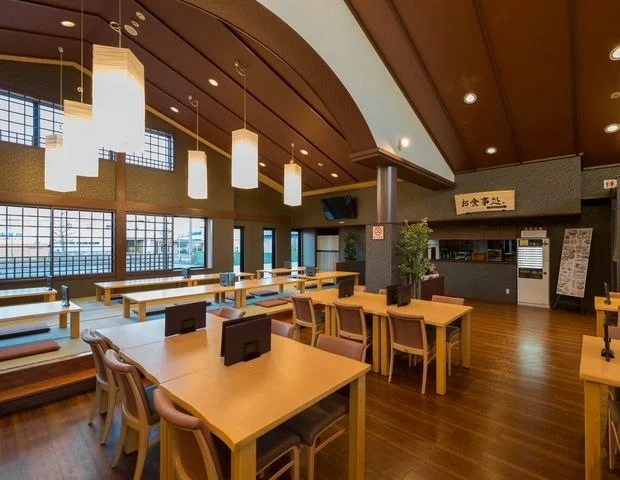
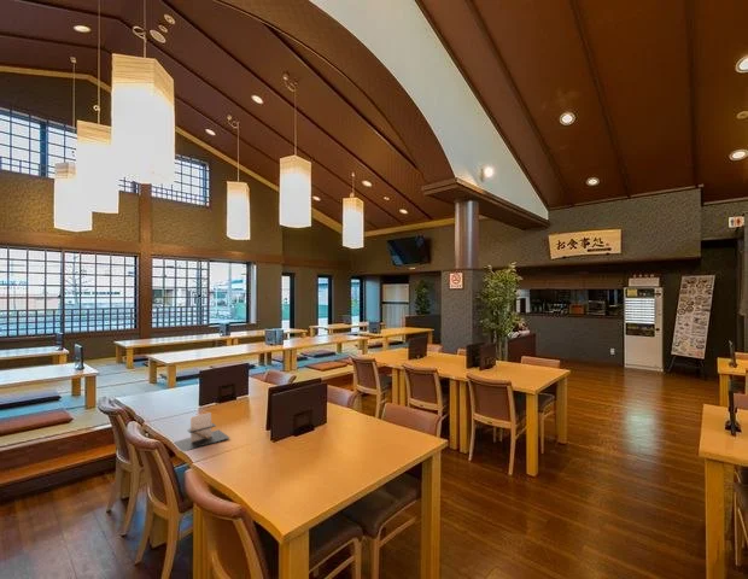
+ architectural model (201, 427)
